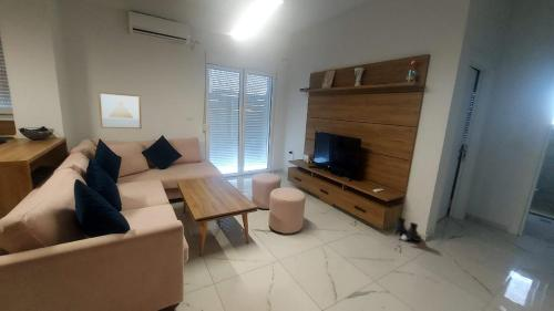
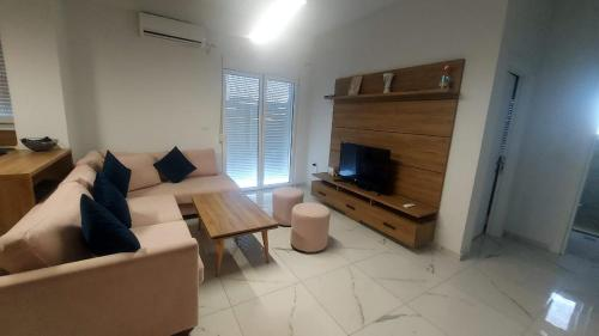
- wall art (121, 111)
- boots (409, 228)
